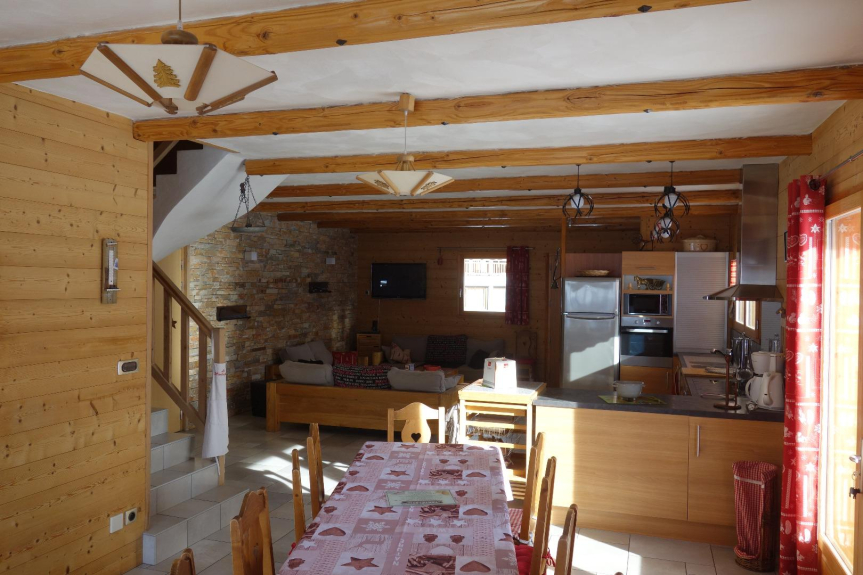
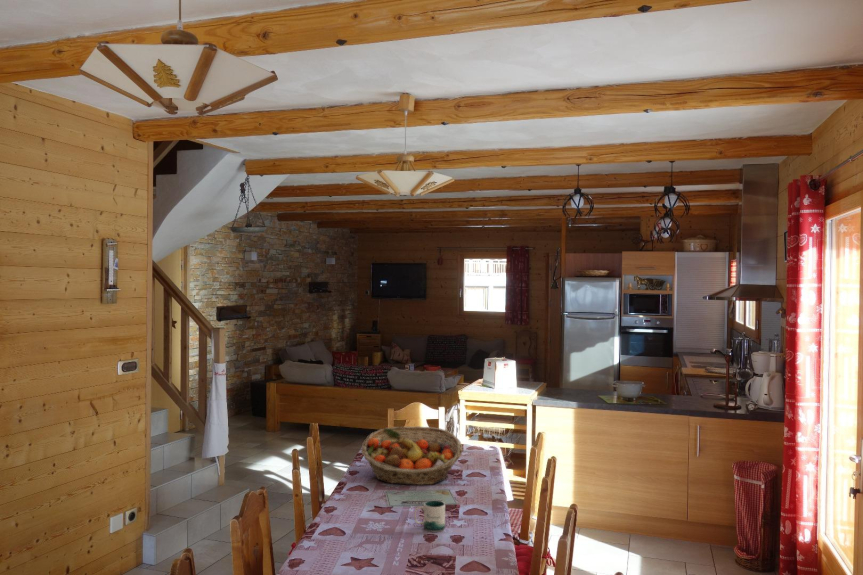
+ mug (429, 515)
+ fruit basket (411, 454)
